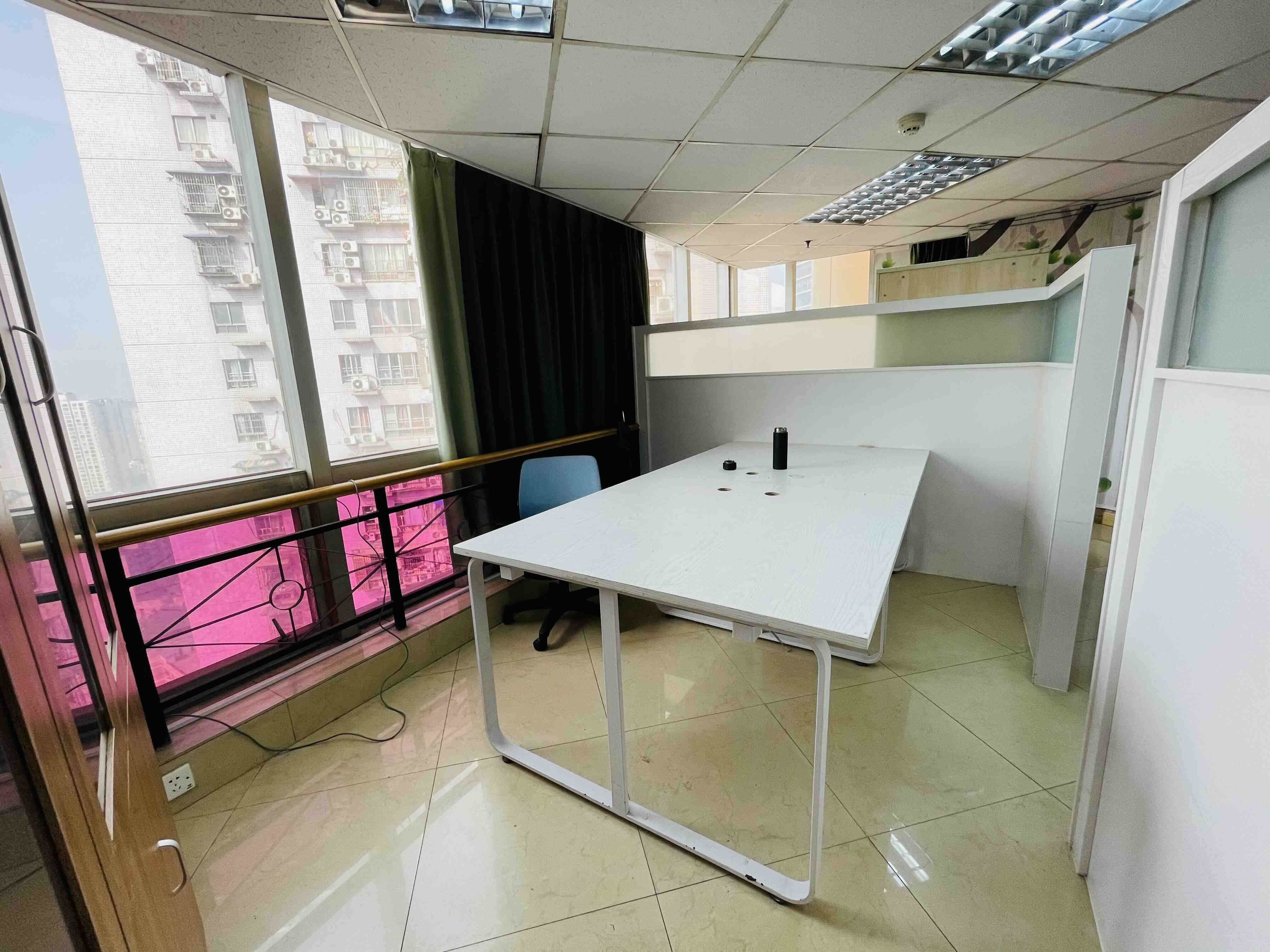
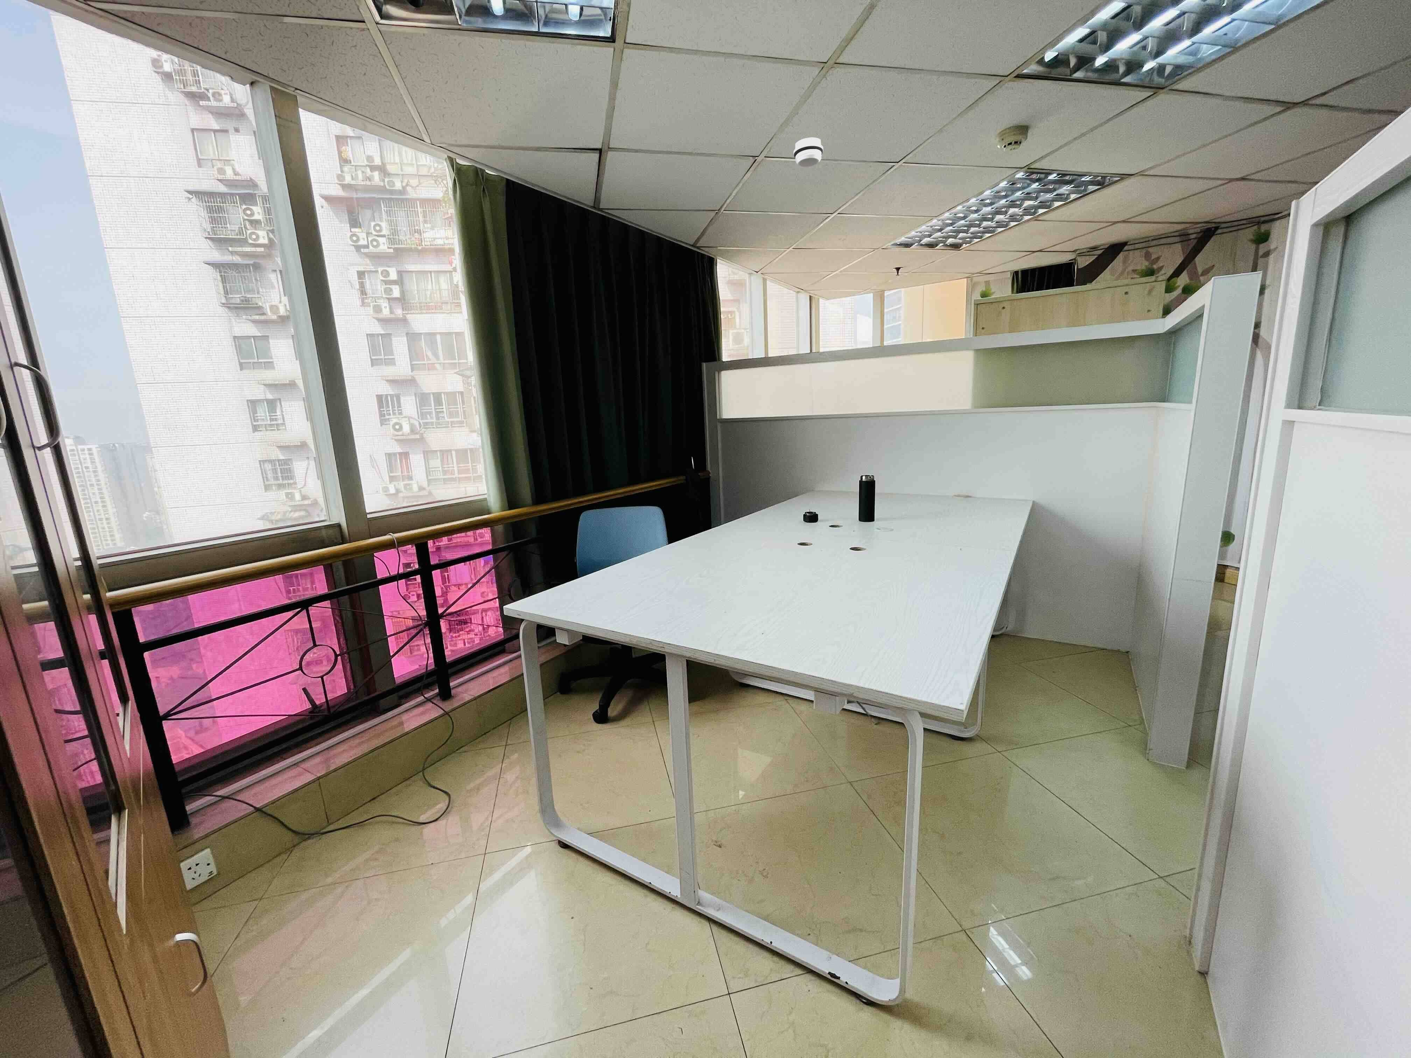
+ smoke detector (808, 153)
